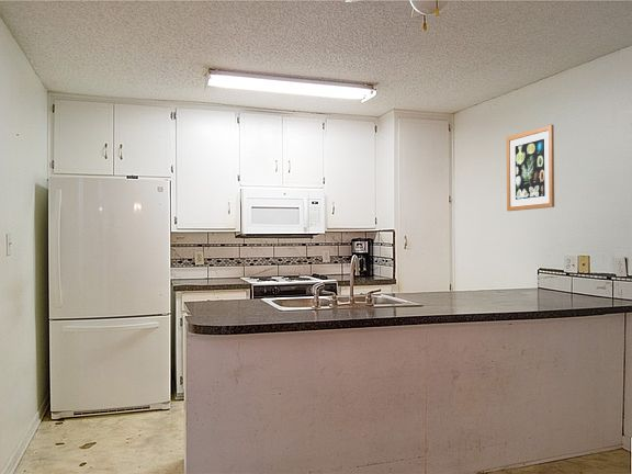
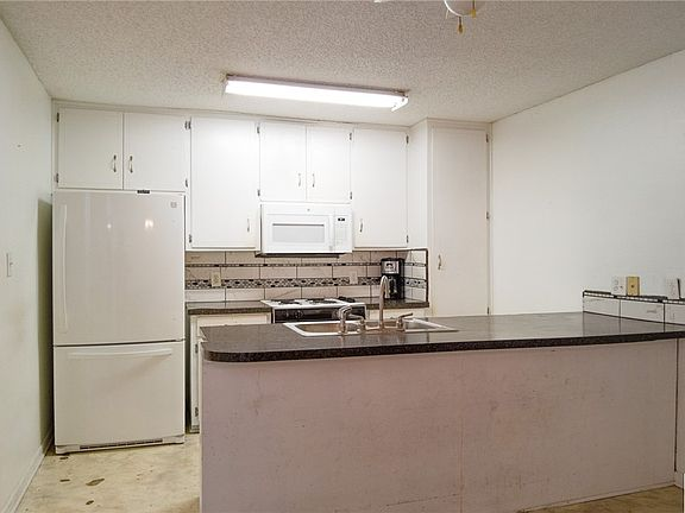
- wall art (529, 170)
